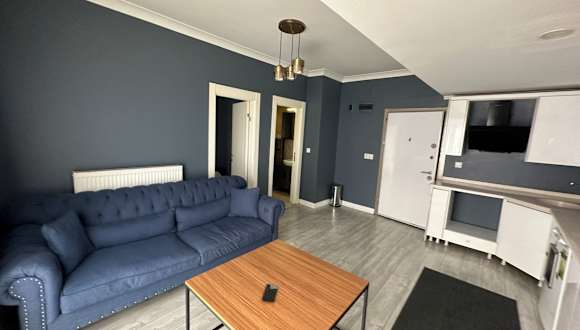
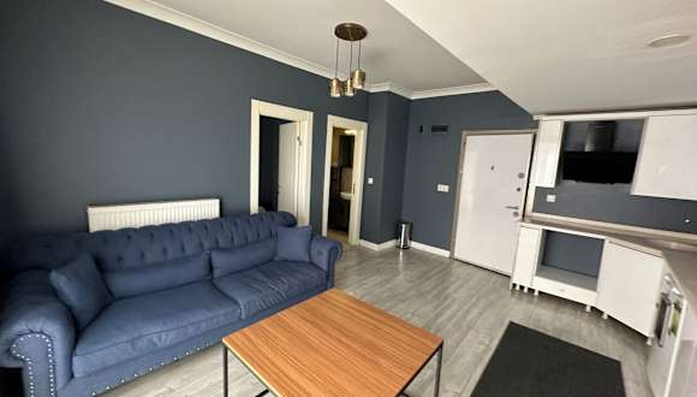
- smartphone (270, 292)
